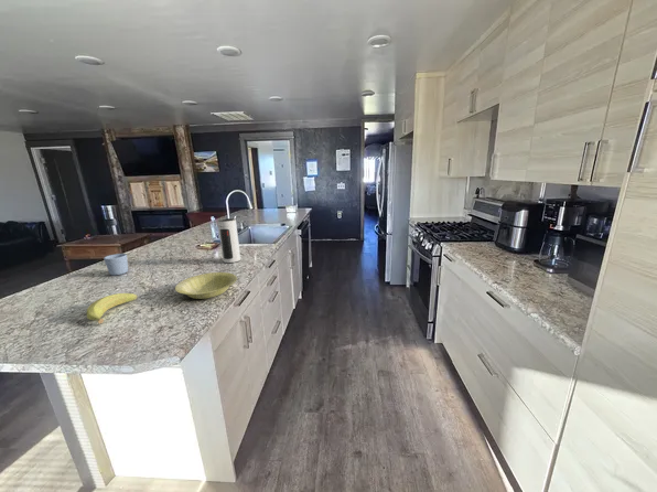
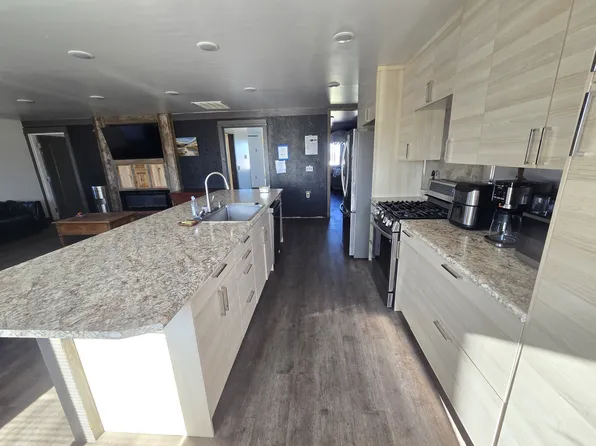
- banana (110, 306)
- mug (118, 264)
- bowl (207, 287)
- speaker (229, 239)
